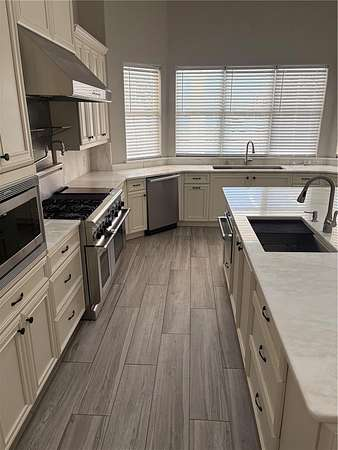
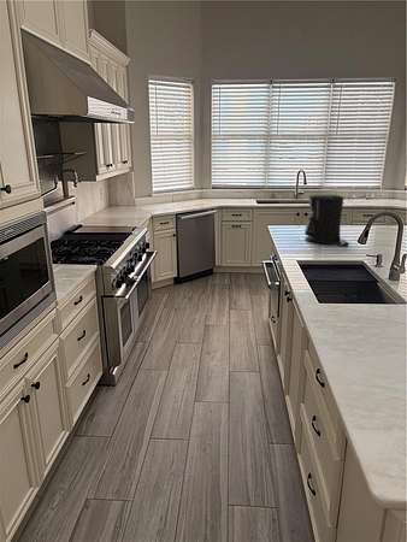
+ coffee maker (325, 219)
